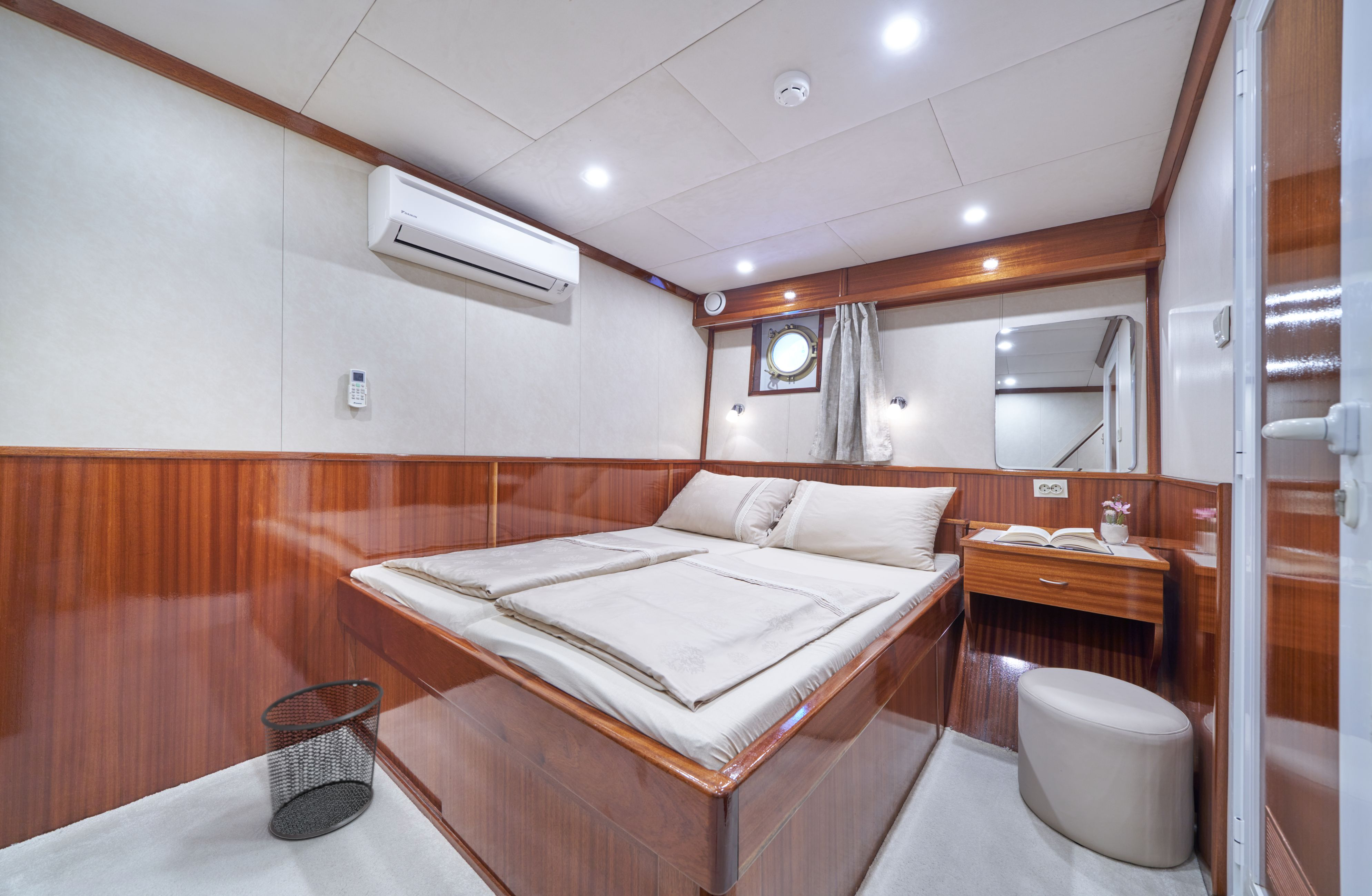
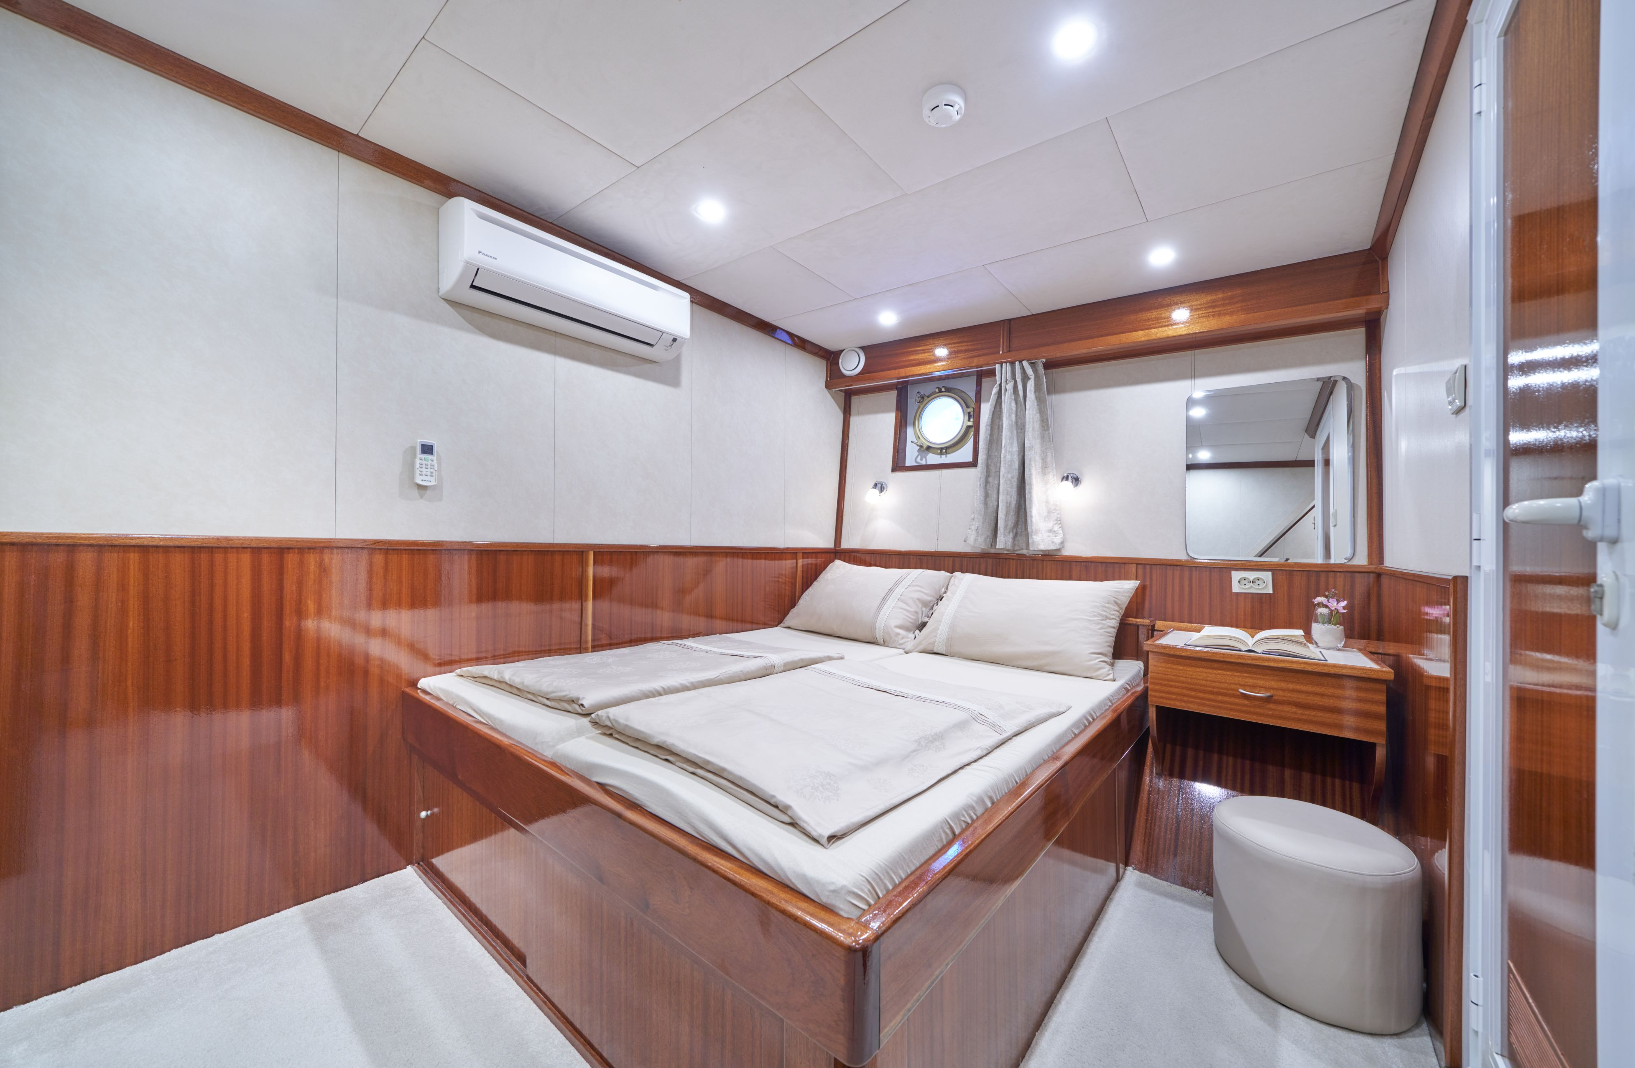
- waste bin (325, 755)
